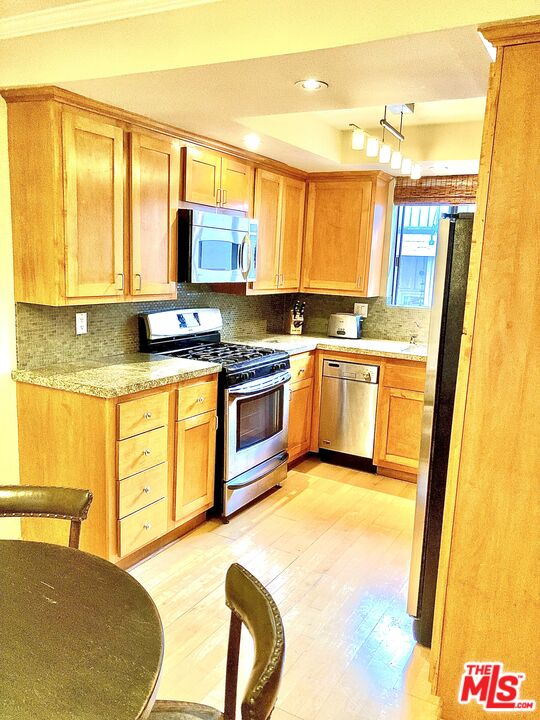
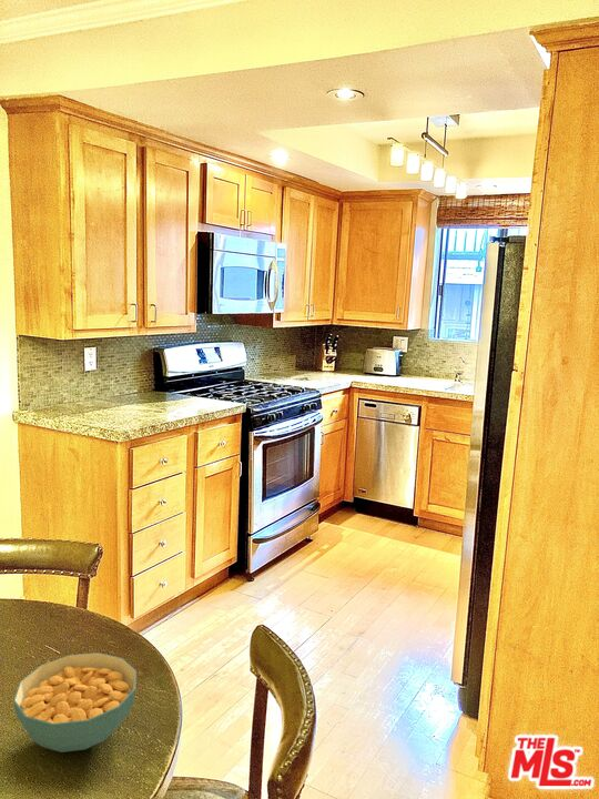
+ cereal bowl (78, 710)
